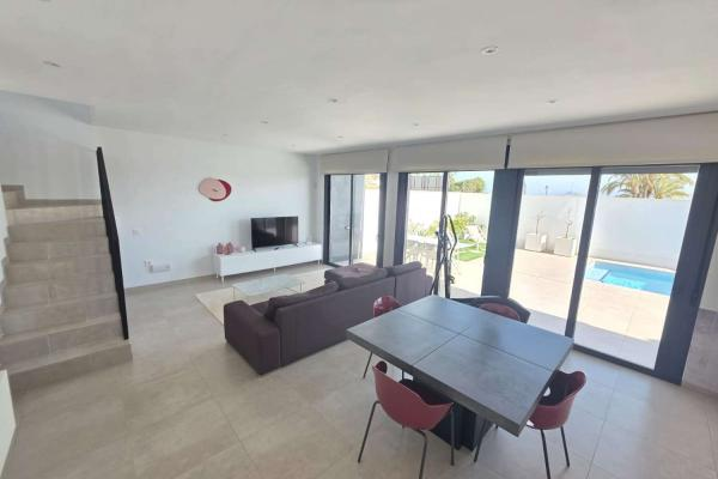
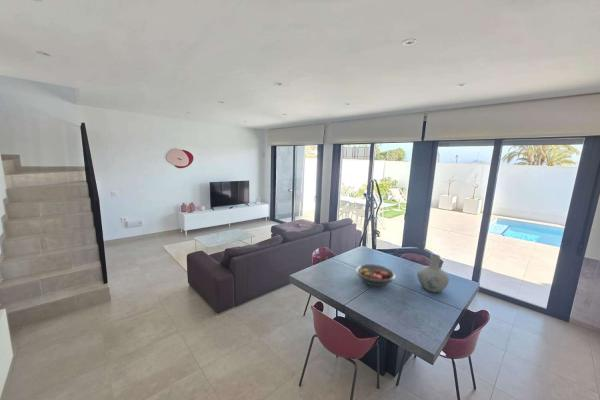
+ fruit bowl (375, 275)
+ vase (433, 272)
